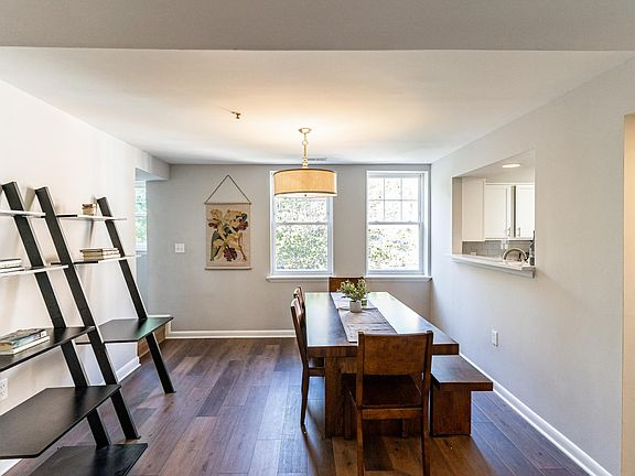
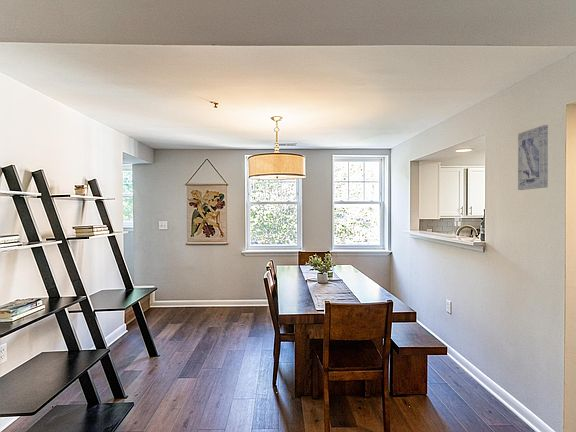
+ wall art (532, 159)
